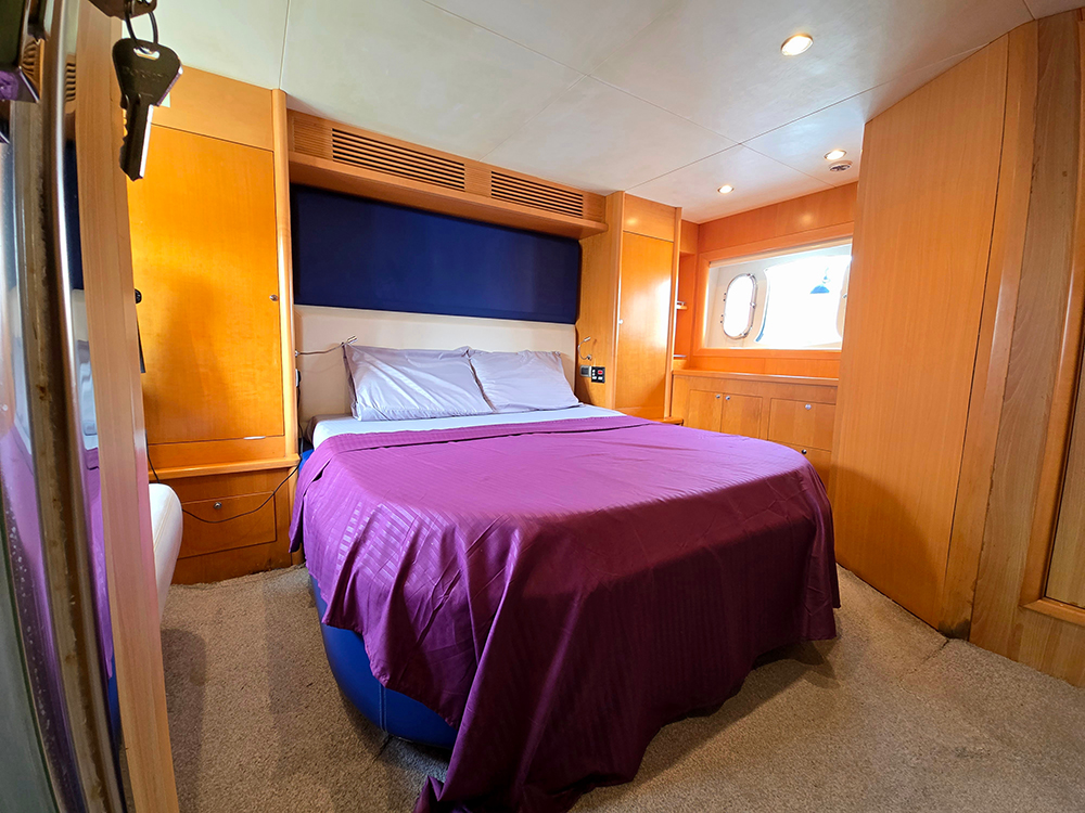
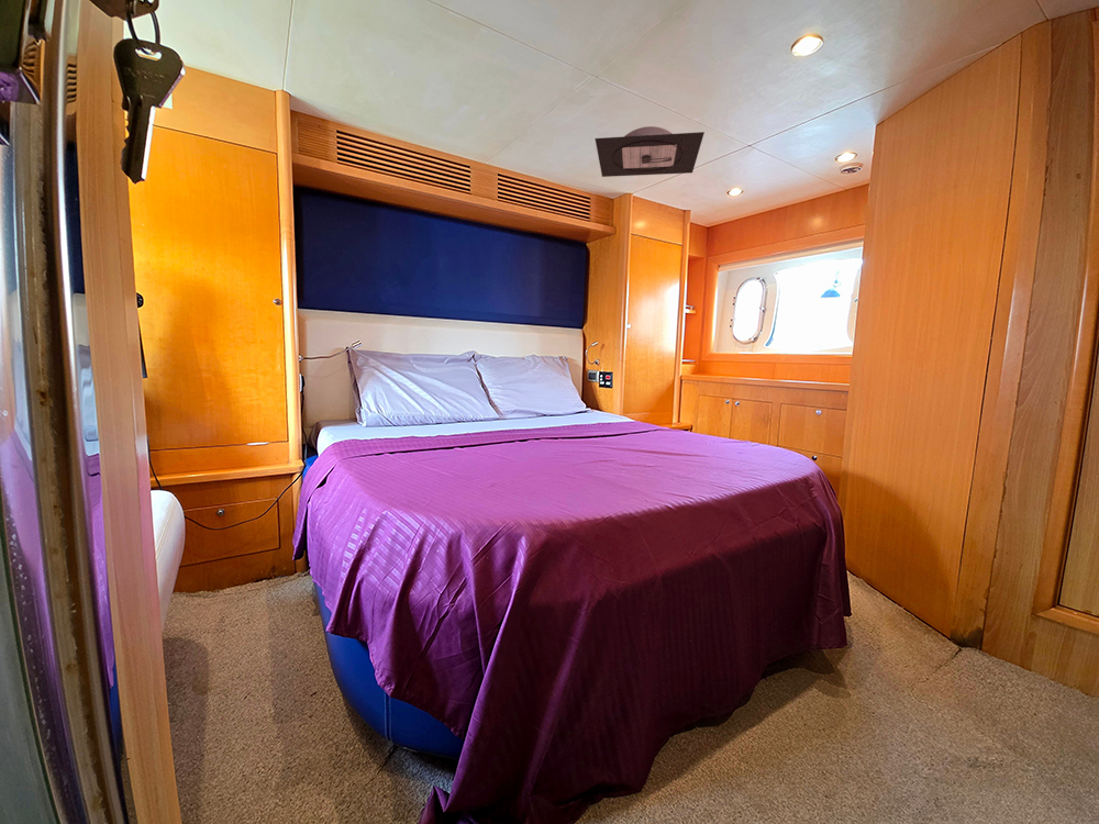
+ ceiling light (647, 145)
